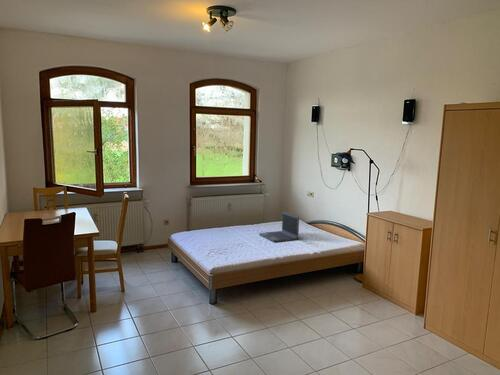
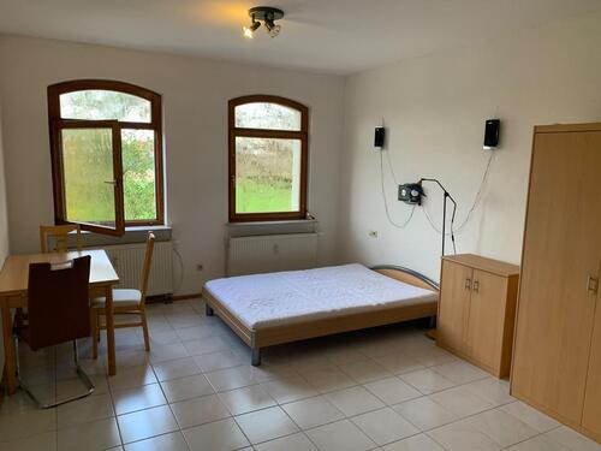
- laptop (282, 226)
